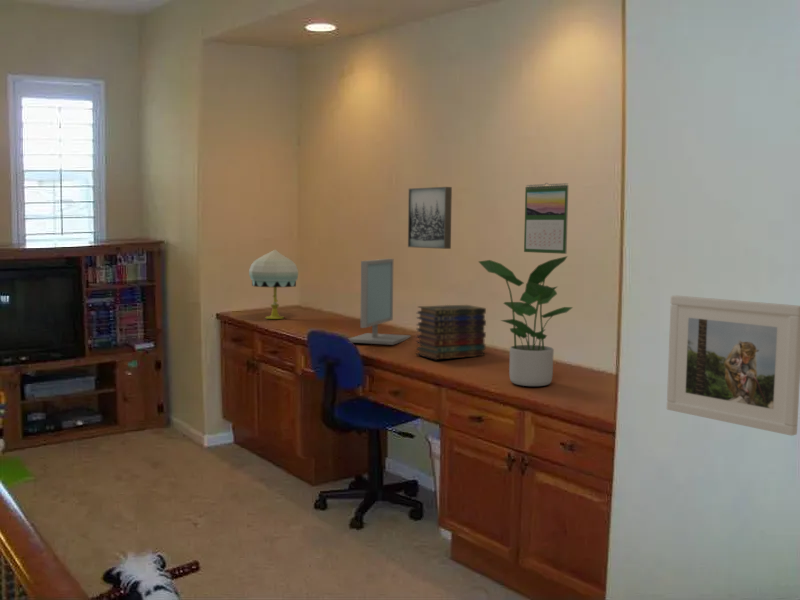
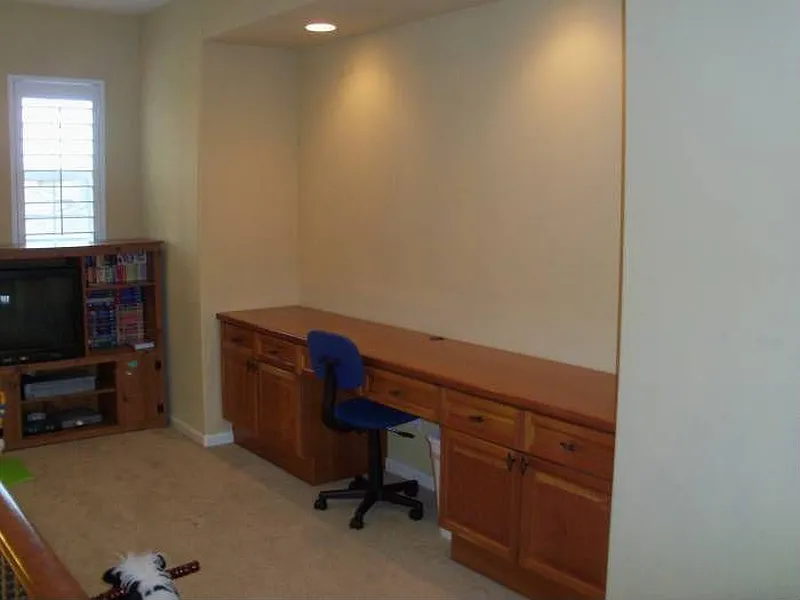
- book stack (450, 331)
- wall art (429, 217)
- table lamp (274, 283)
- computer monitor (379, 300)
- calendar (545, 217)
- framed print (730, 361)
- potted plant (529, 315)
